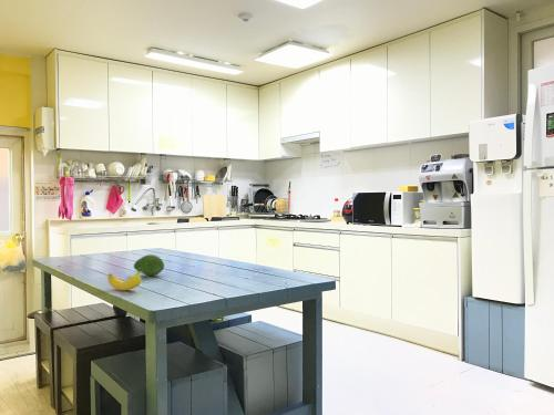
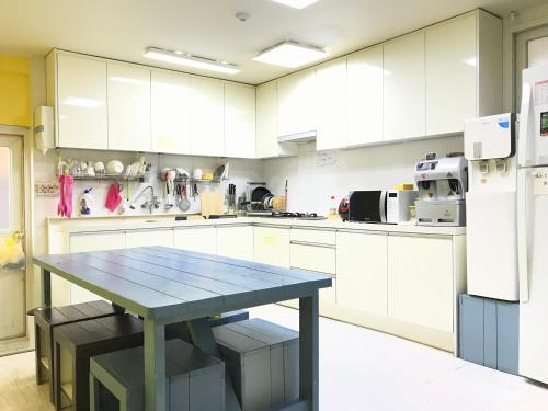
- fruit (148, 264)
- banana (125, 281)
